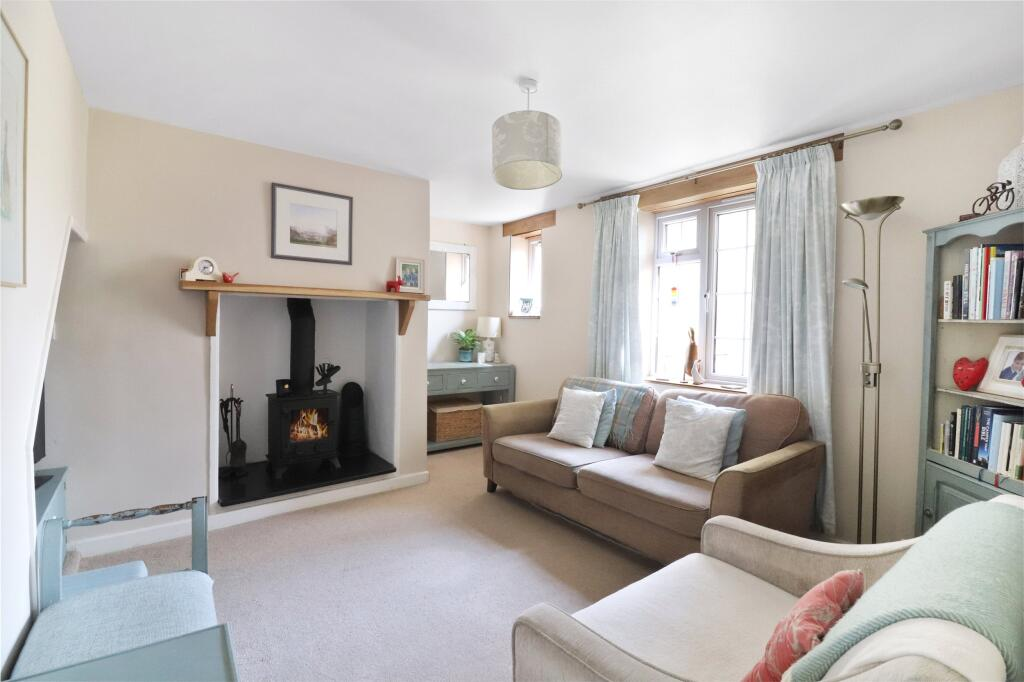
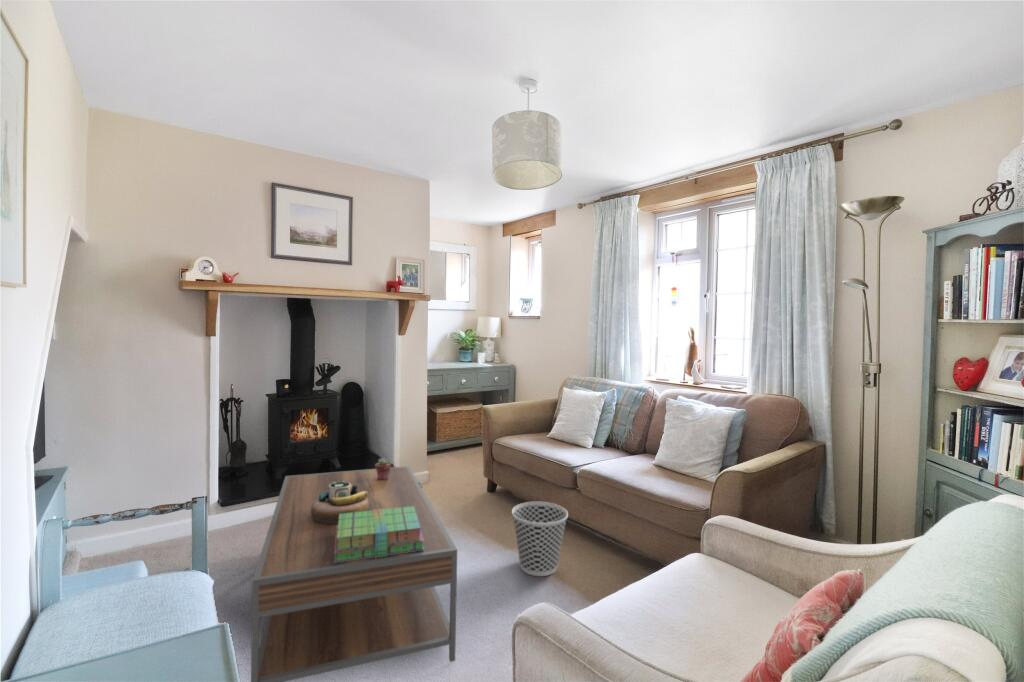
+ coffee table (359, 559)
+ stack of books (378, 530)
+ wastebasket (539, 539)
+ potted succulent (383, 467)
+ decorative bowl (340, 496)
